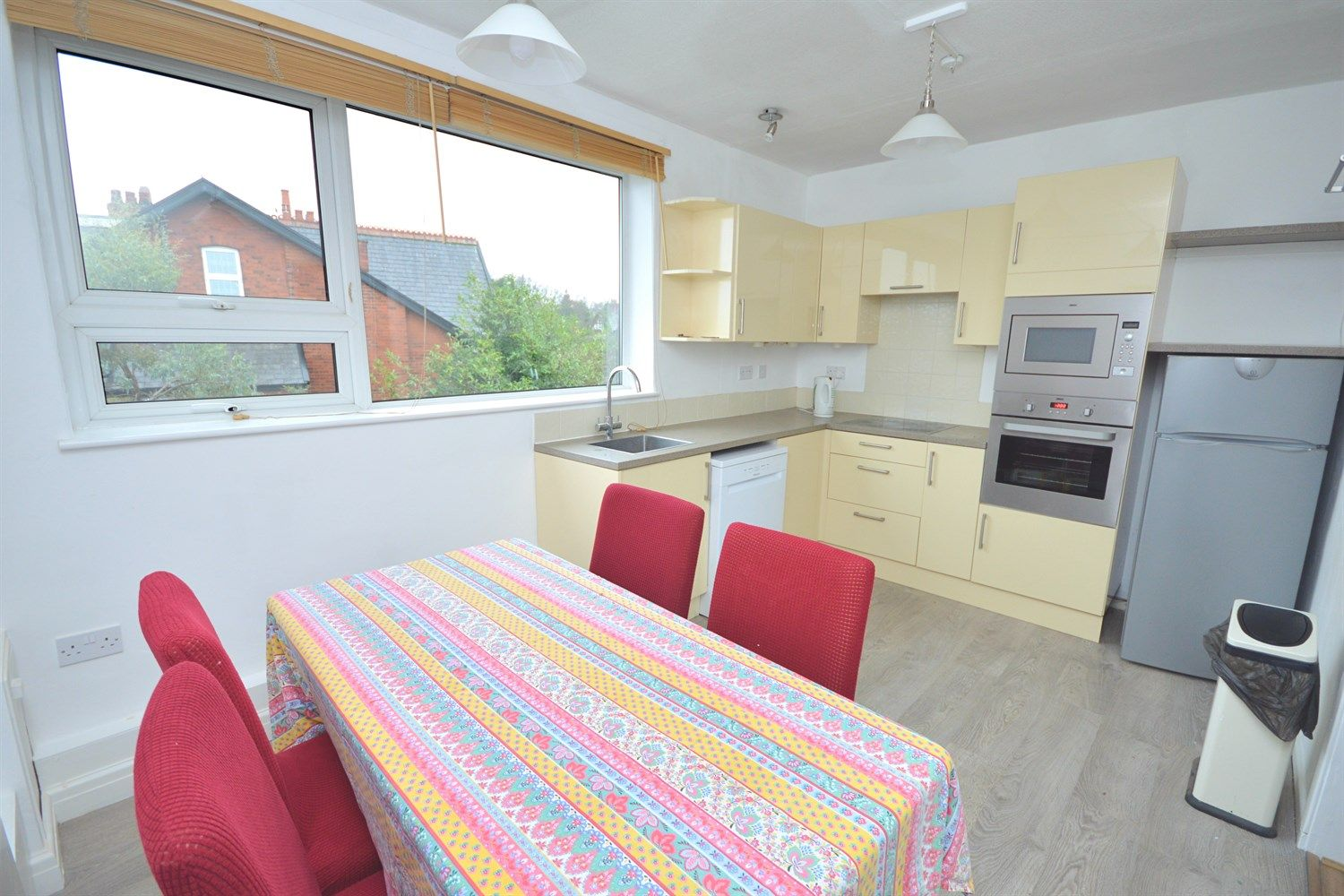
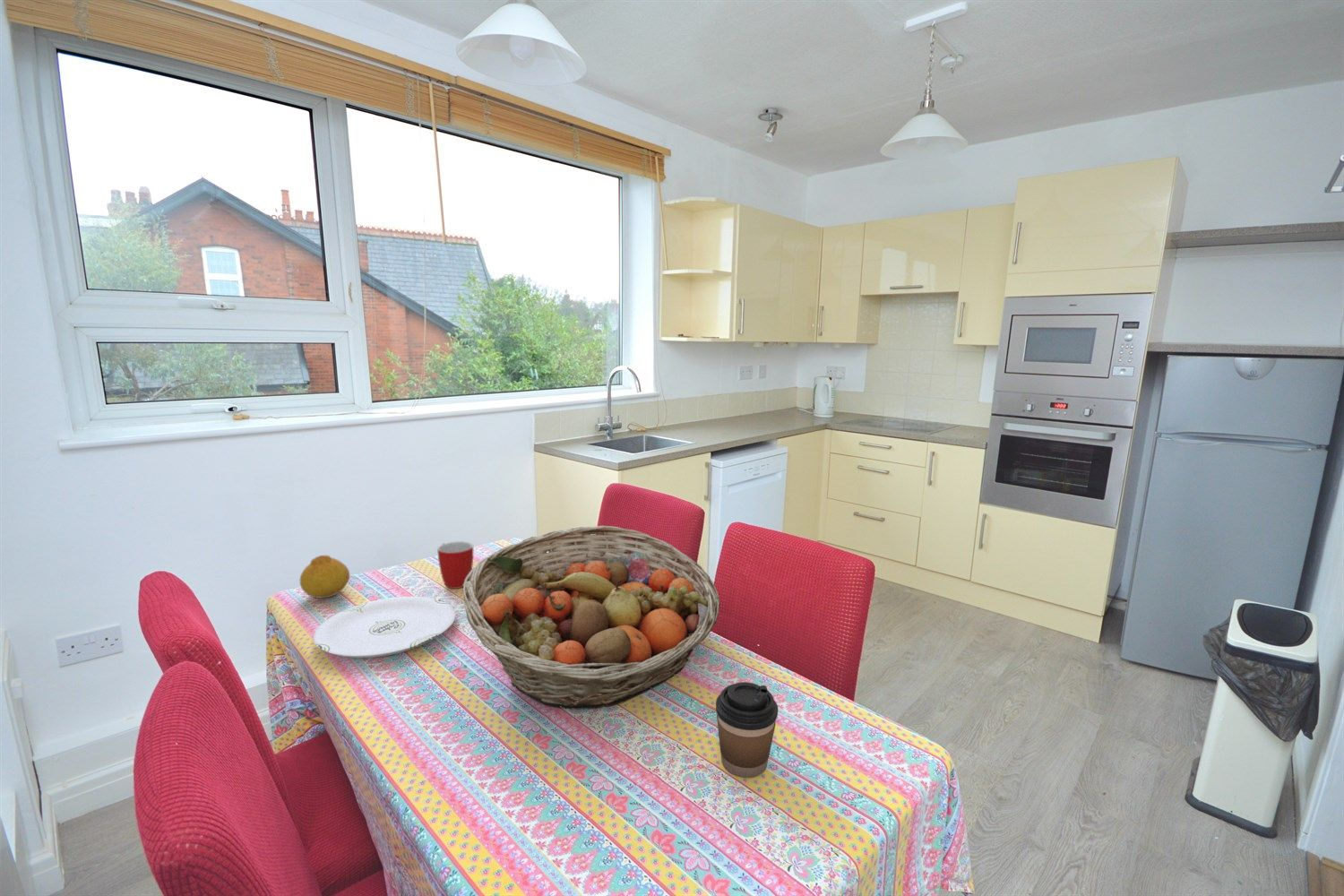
+ fruit basket (598, 607)
+ coffee cup (745, 725)
+ plate (388, 627)
+ fruit (324, 575)
+ mug (452, 564)
